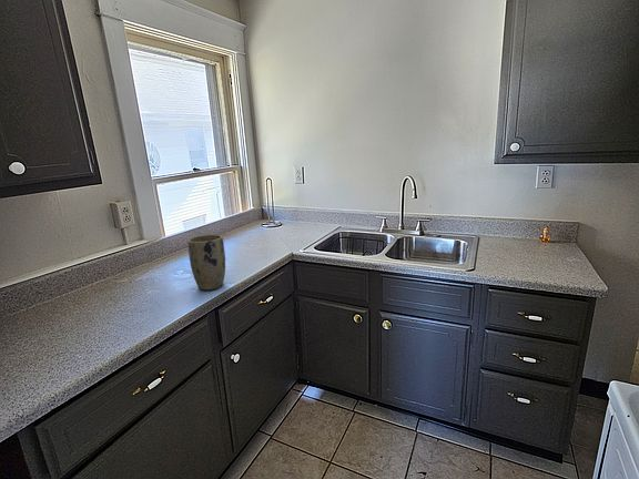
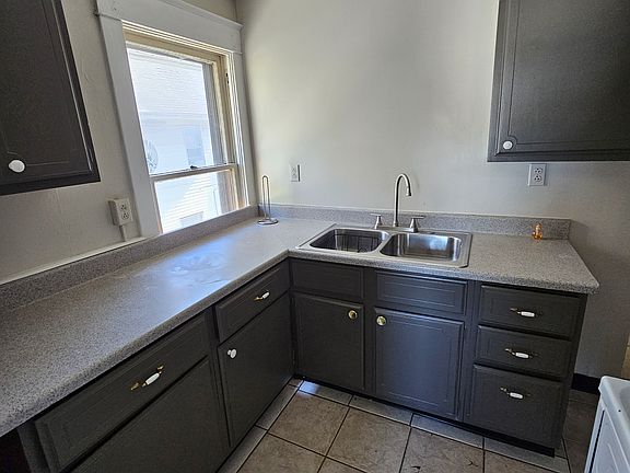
- plant pot (207, 262)
